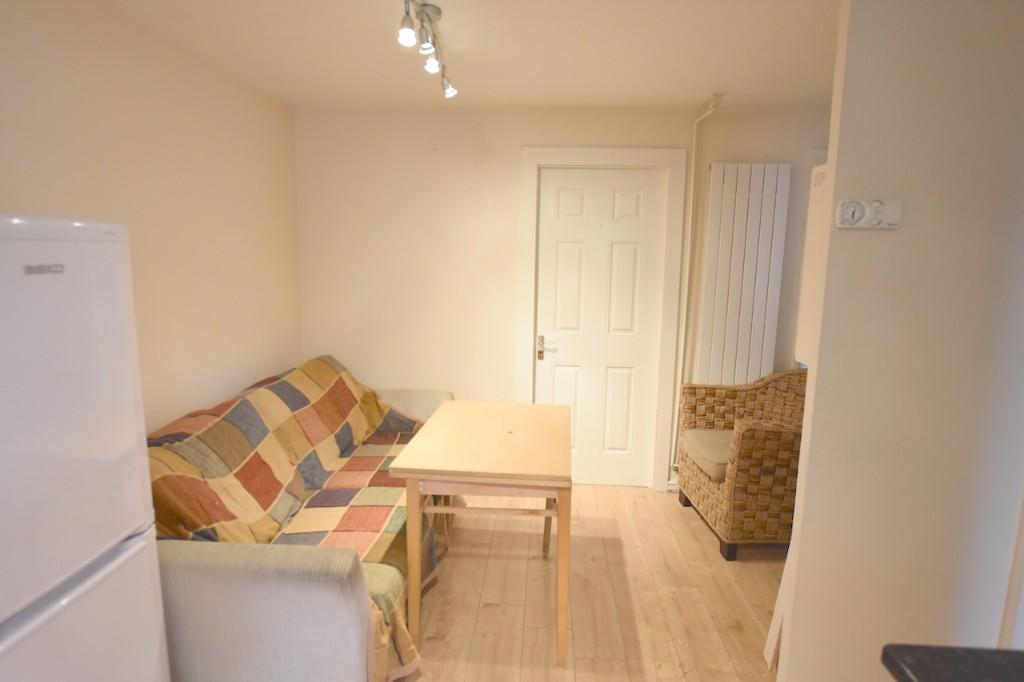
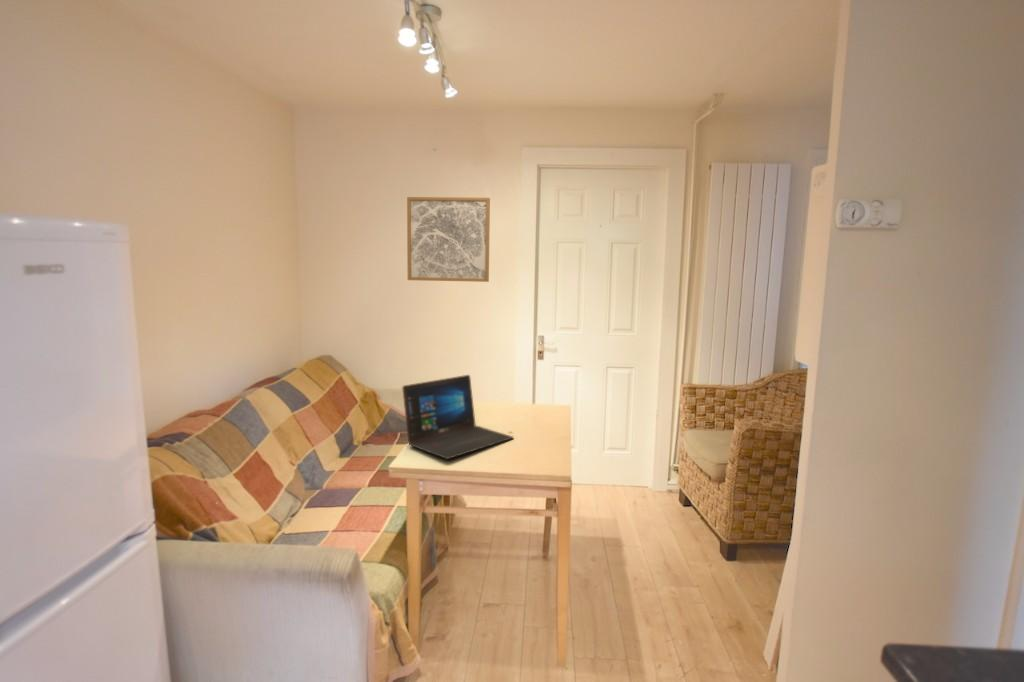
+ laptop (459, 413)
+ wall art (448, 239)
